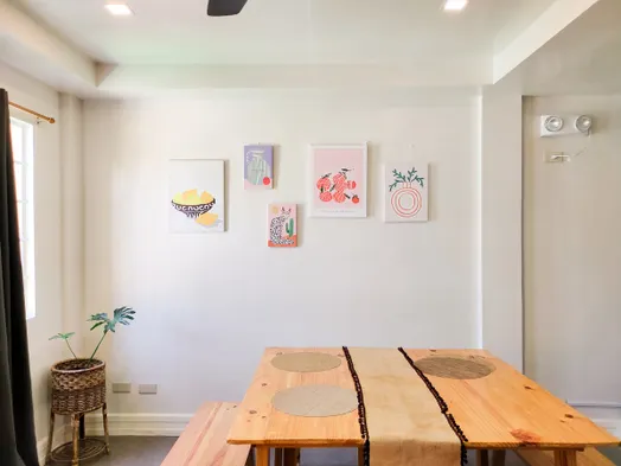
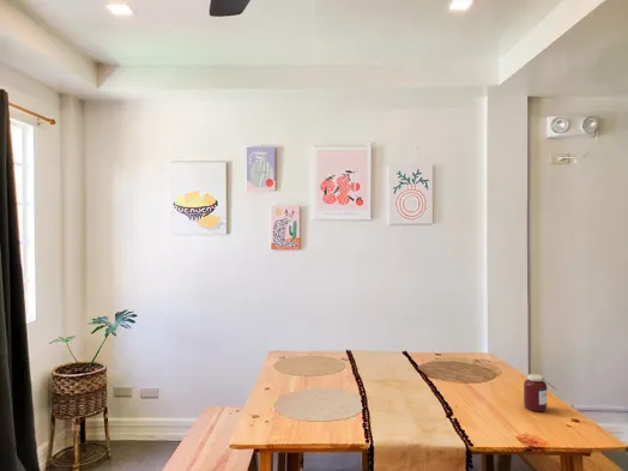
+ jar (539, 392)
